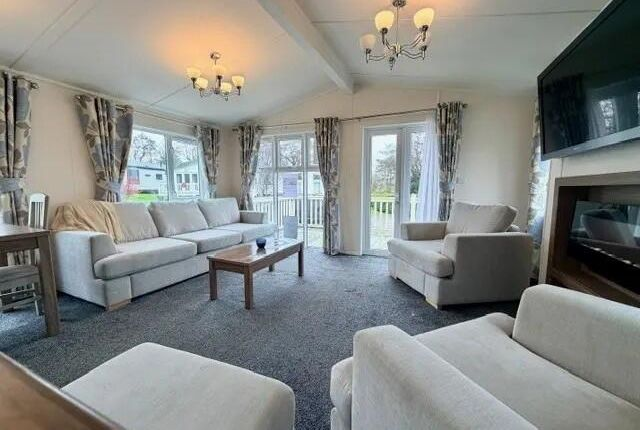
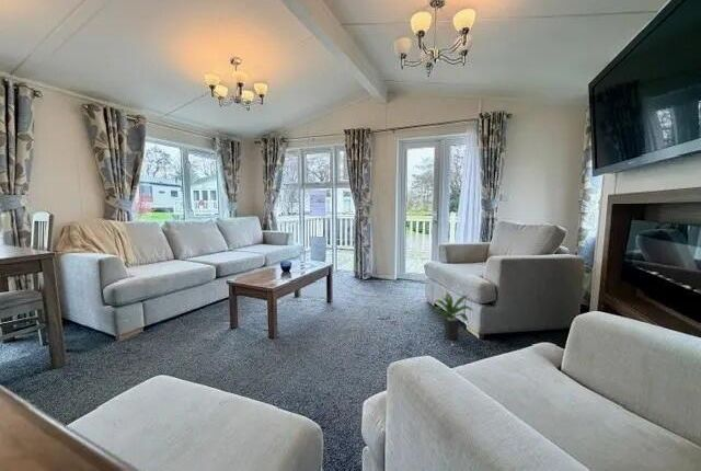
+ potted plant (451, 315)
